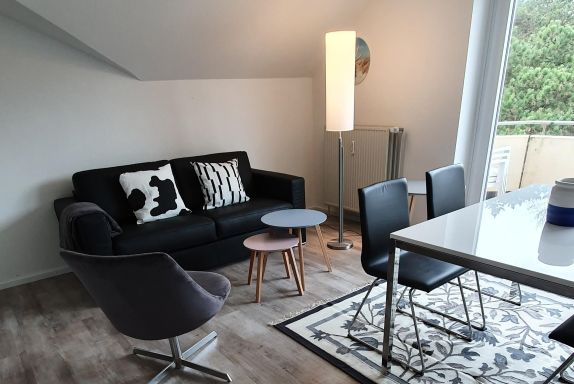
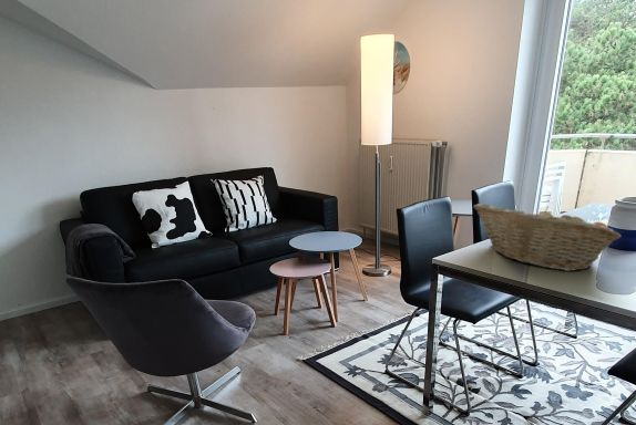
+ fruit basket (540, 229)
